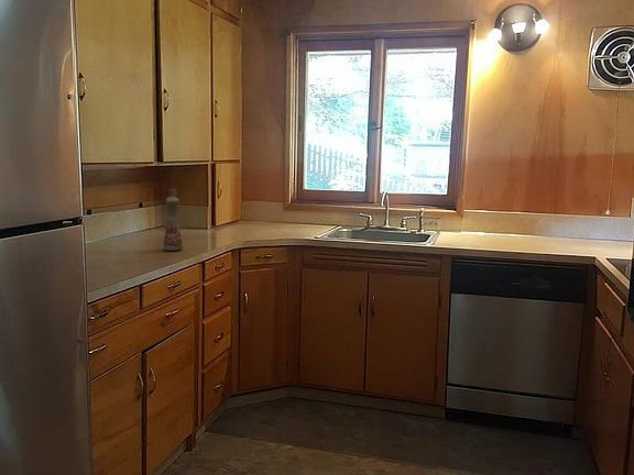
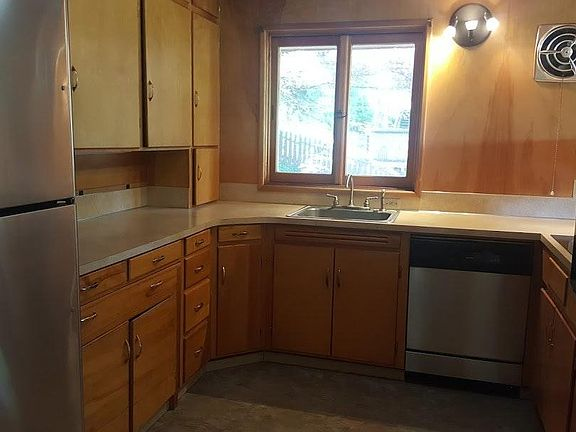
- bottle (173, 219)
